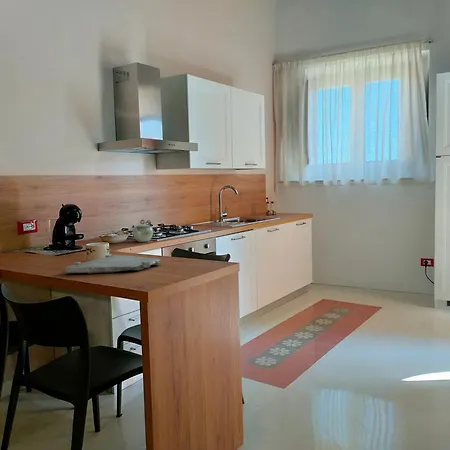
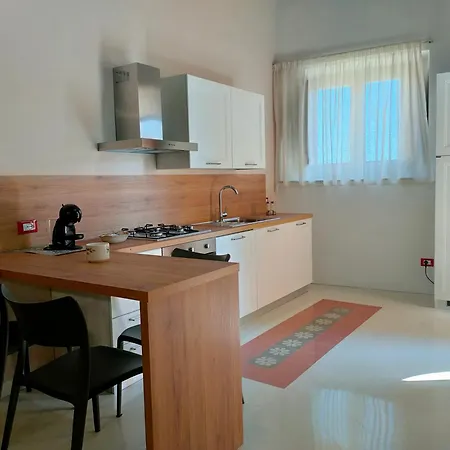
- teapot (142, 230)
- cutting board (116, 263)
